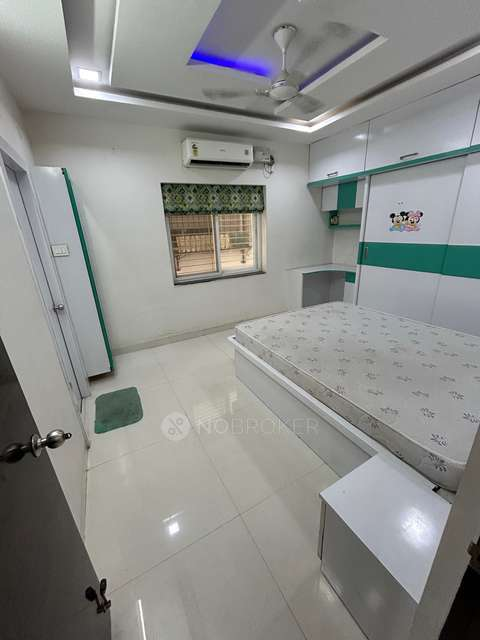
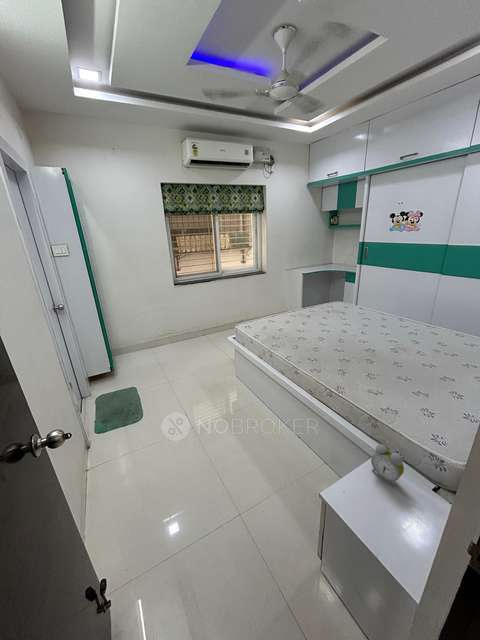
+ alarm clock (388, 463)
